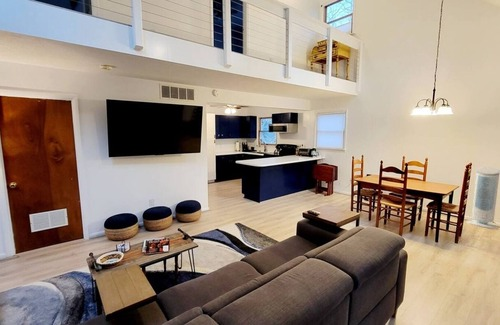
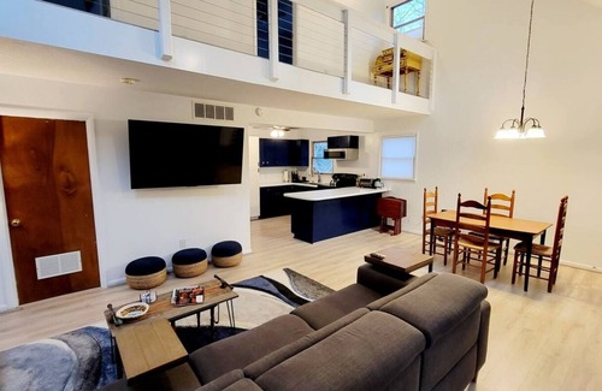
- air purifier (485, 196)
